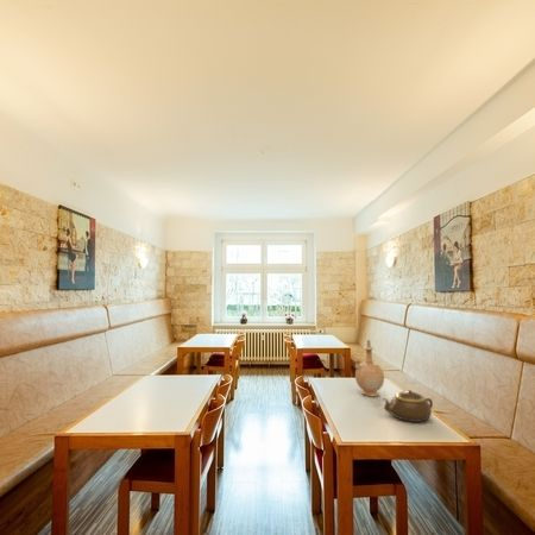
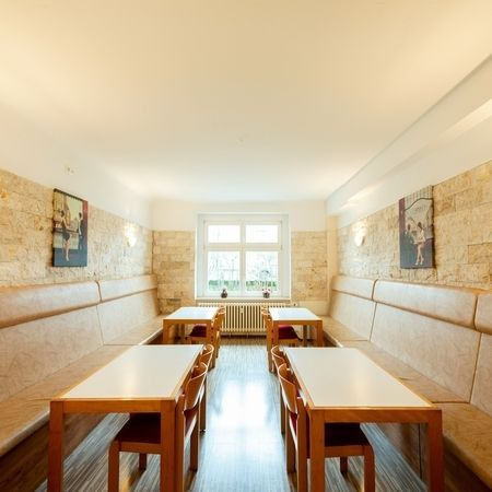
- teapot (409, 403)
- vase (369, 366)
